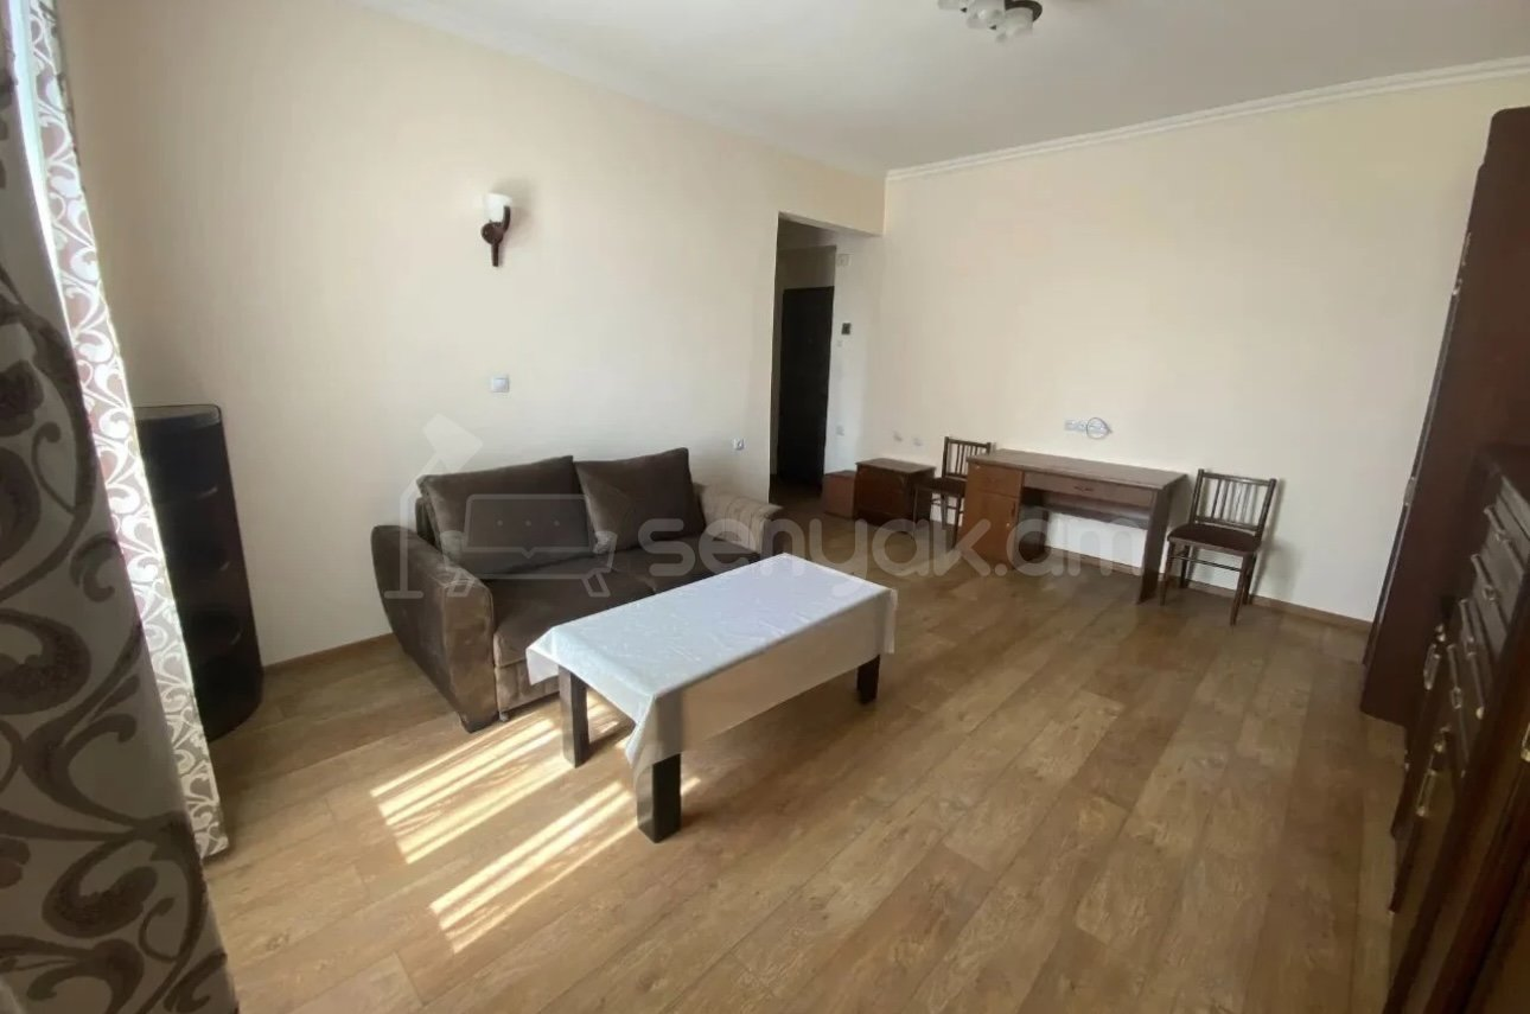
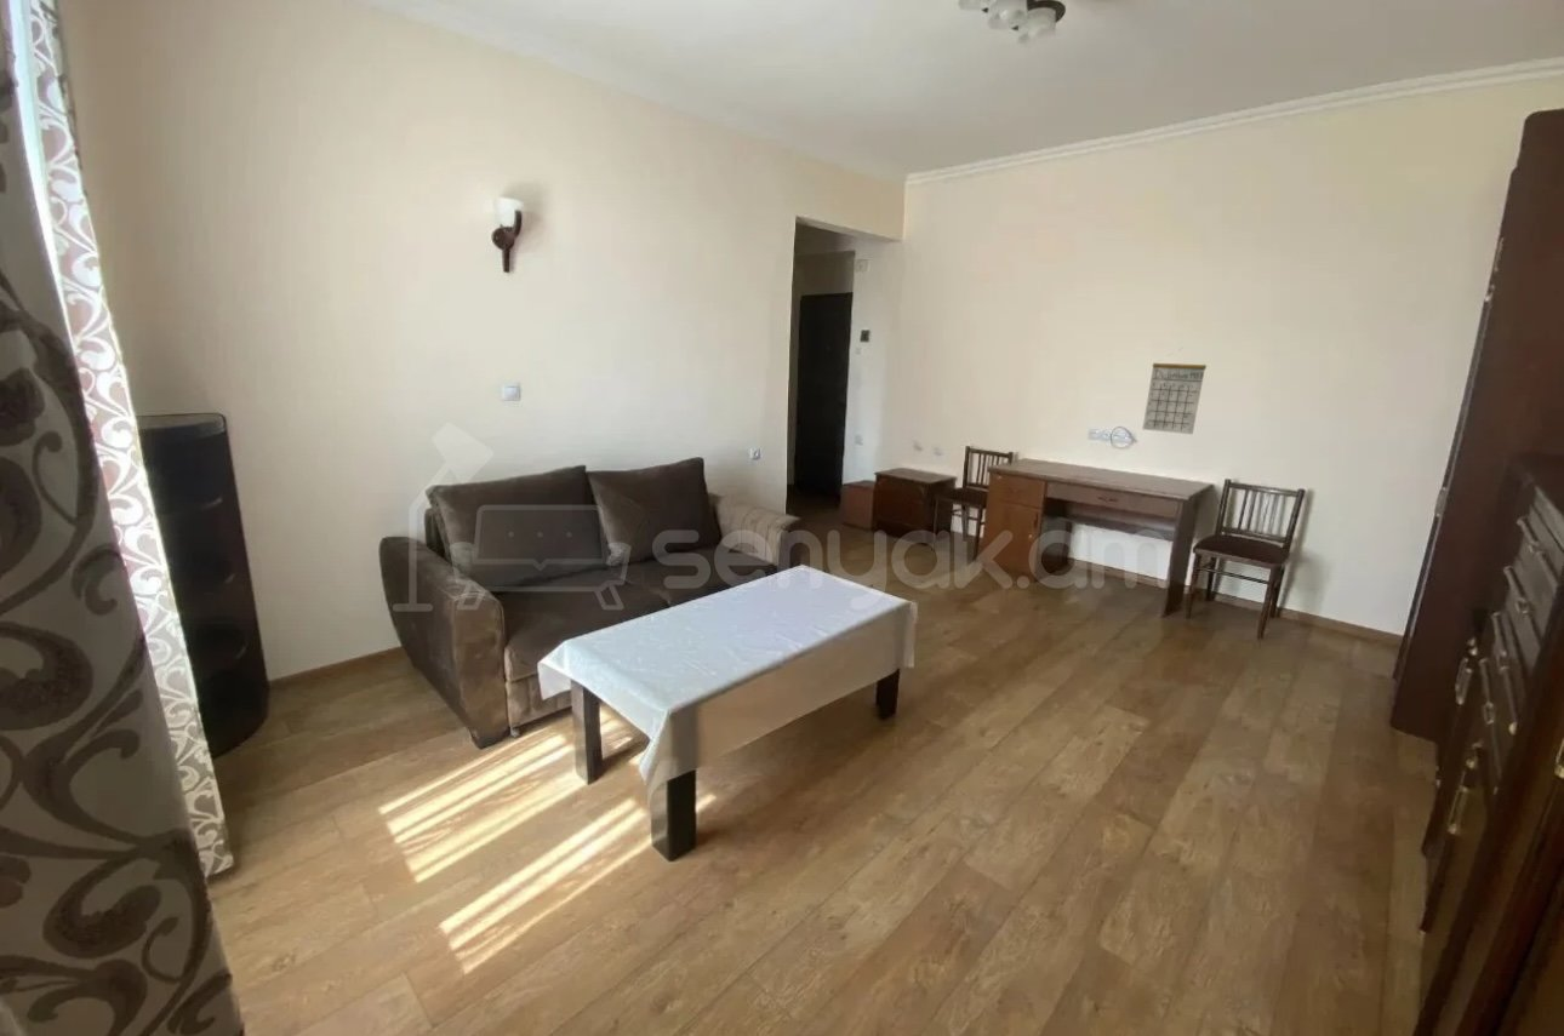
+ calendar (1174, 390)
